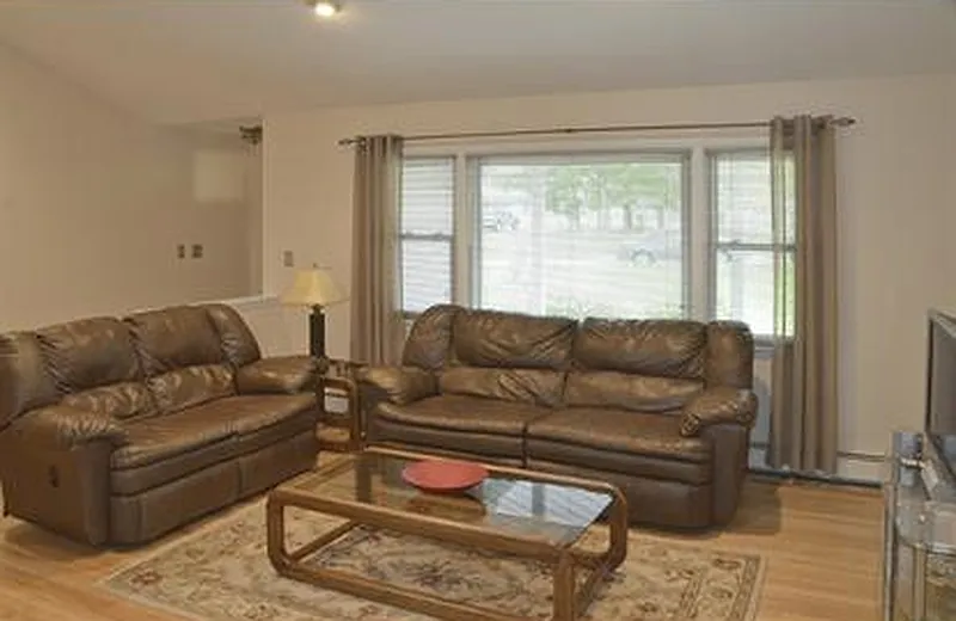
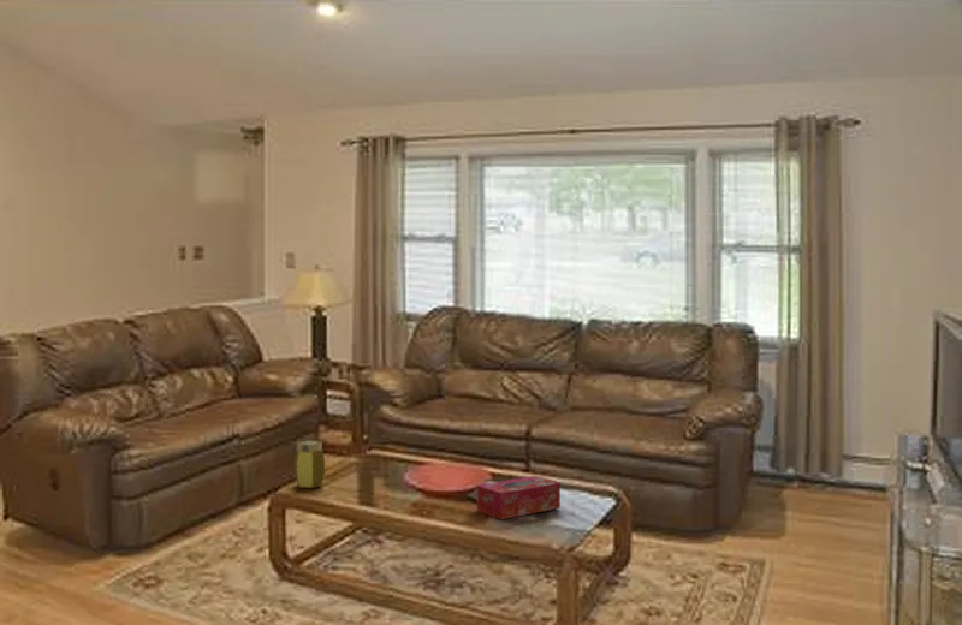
+ tissue box (518, 496)
+ jar (309, 464)
